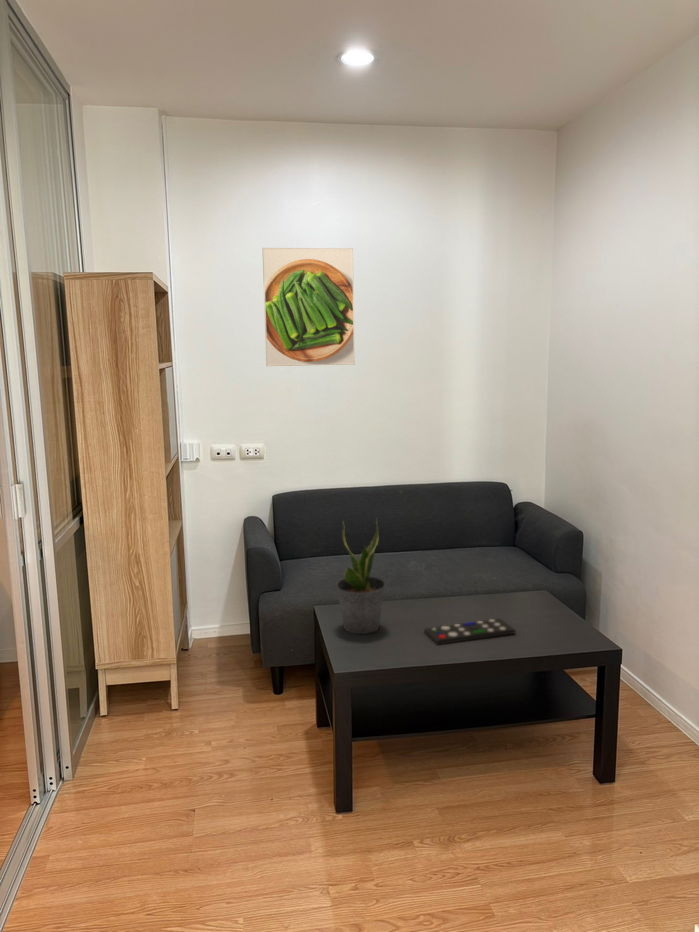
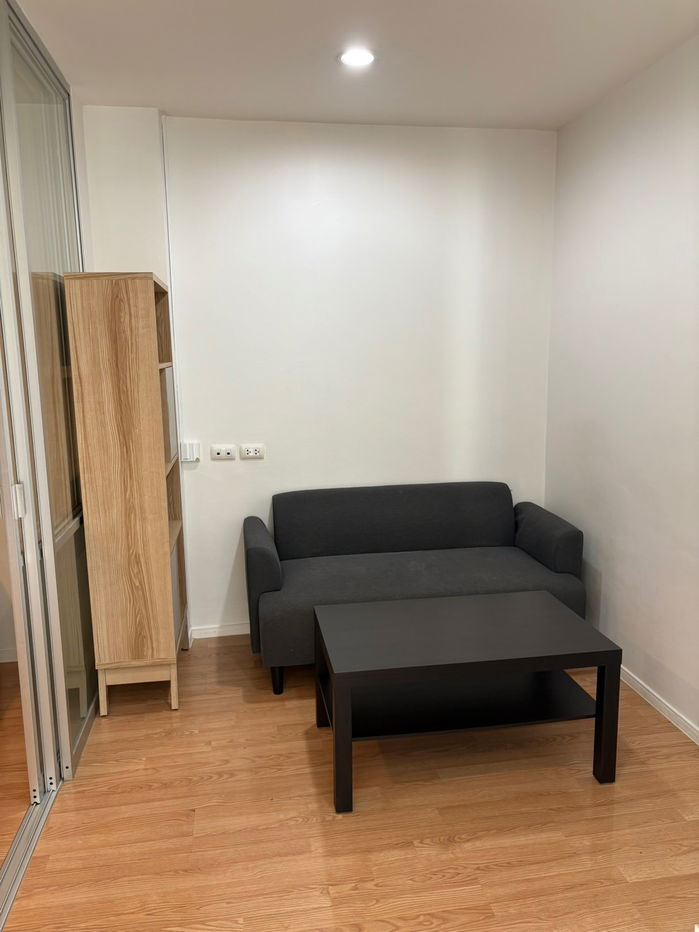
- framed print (309, 307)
- remote control (469, 630)
- potted plant (360, 574)
